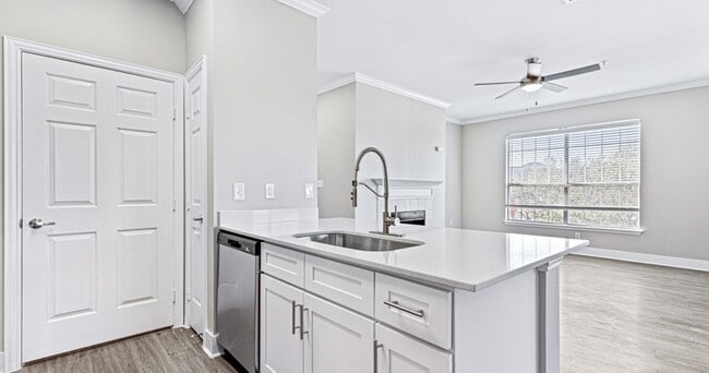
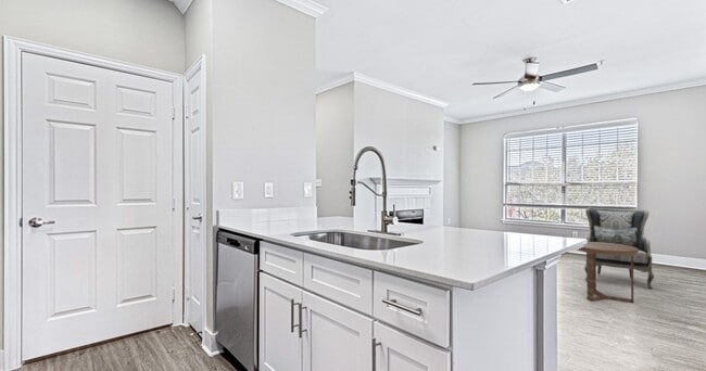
+ armchair (622, 244)
+ side table (595, 271)
